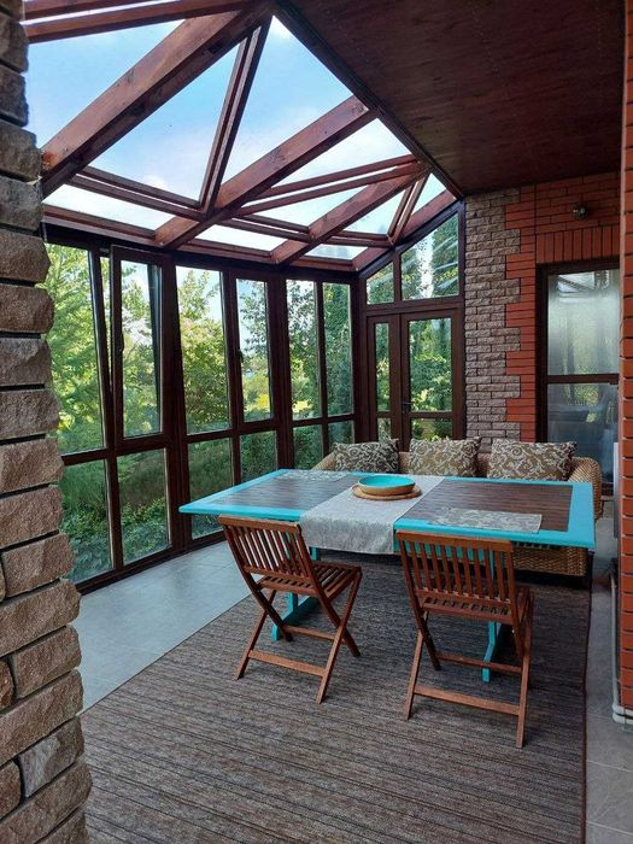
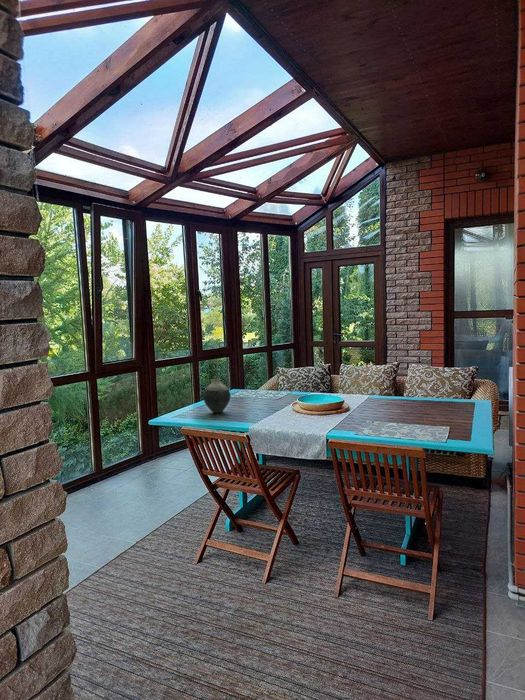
+ vase (216, 395)
